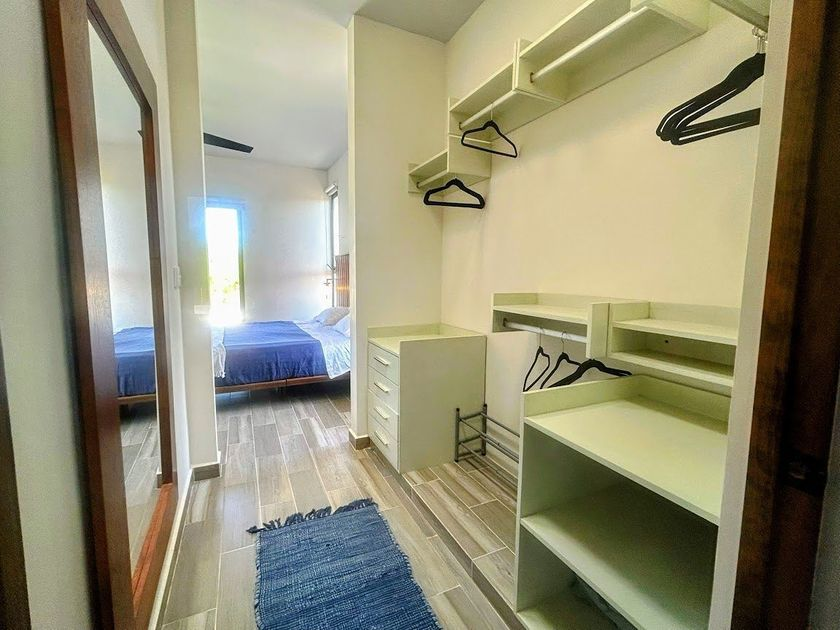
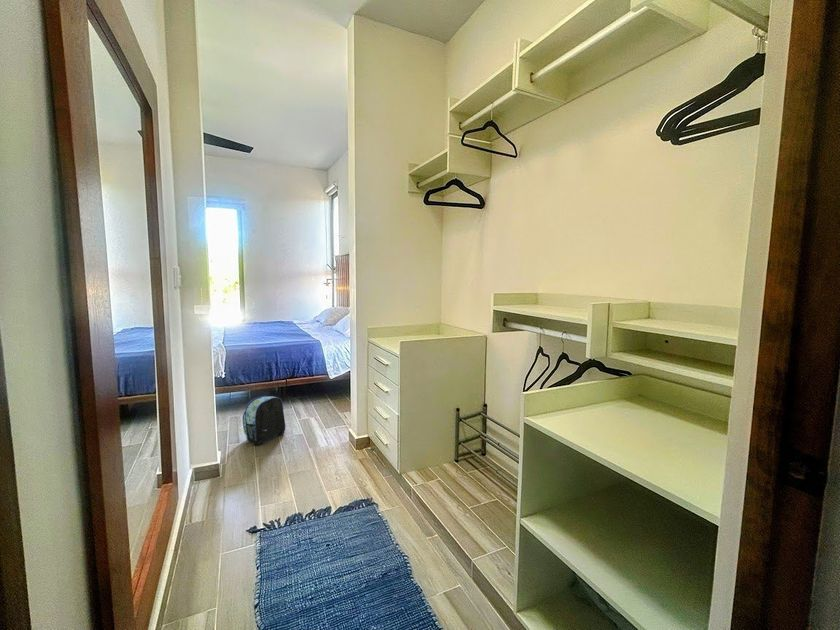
+ backpack (262, 416)
